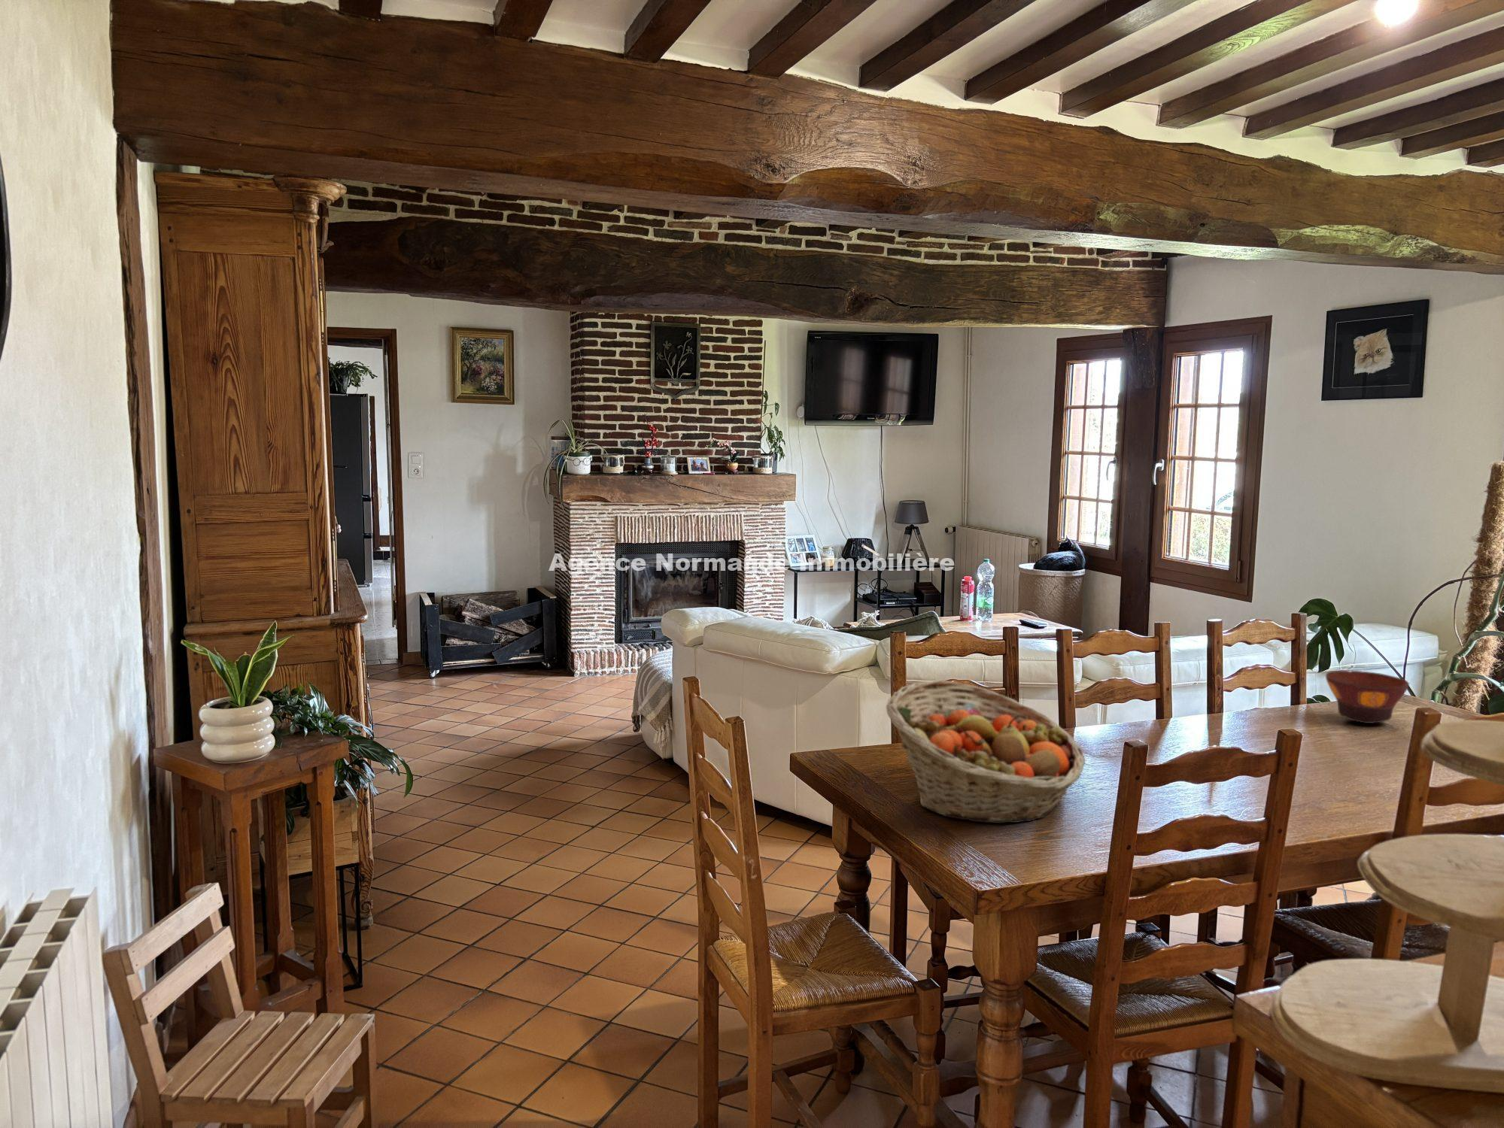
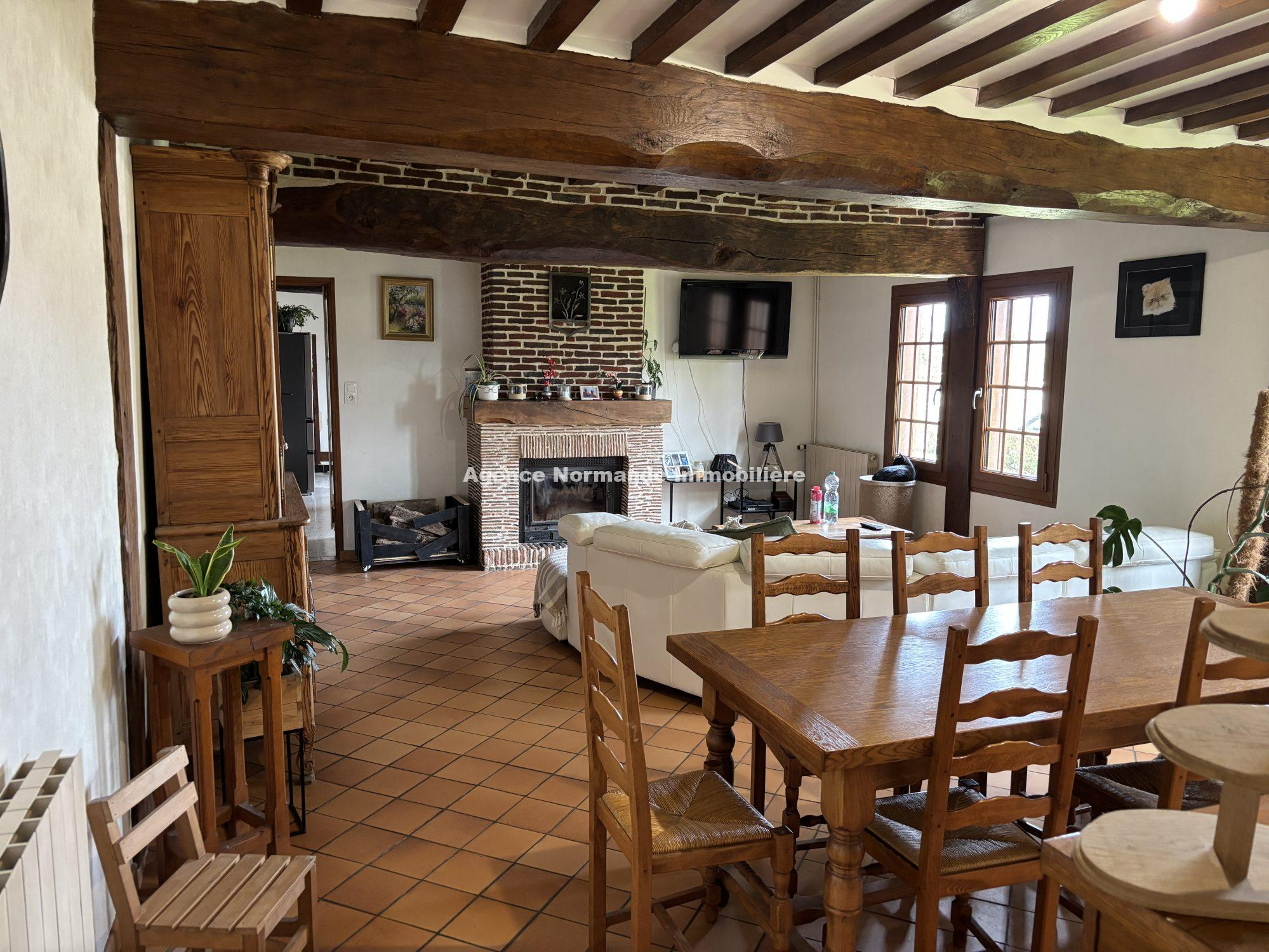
- fruit basket (984, 748)
- bowl (1364, 699)
